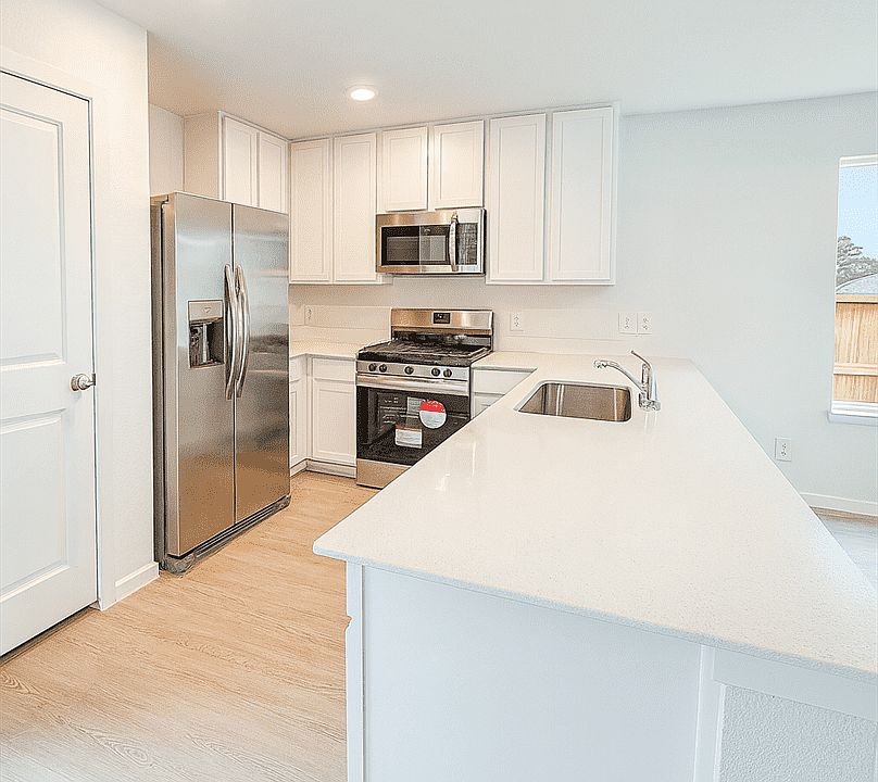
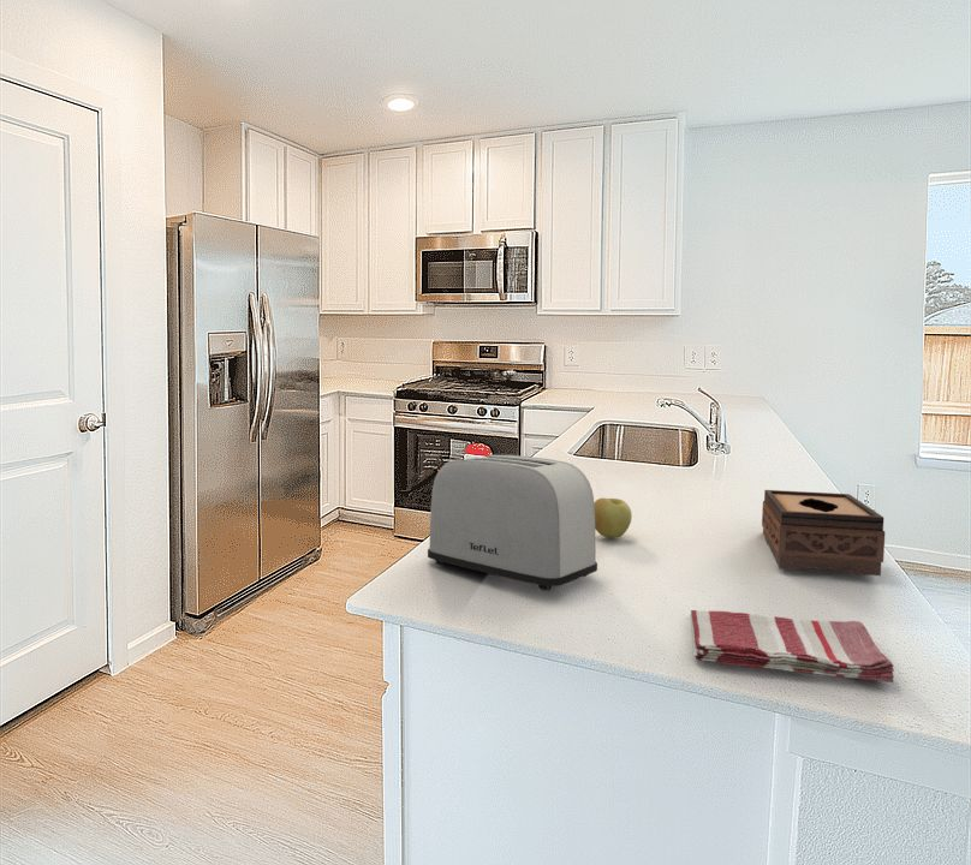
+ dish towel (781, 638)
+ apple (610, 518)
+ toaster (507, 514)
+ tissue box (816, 527)
